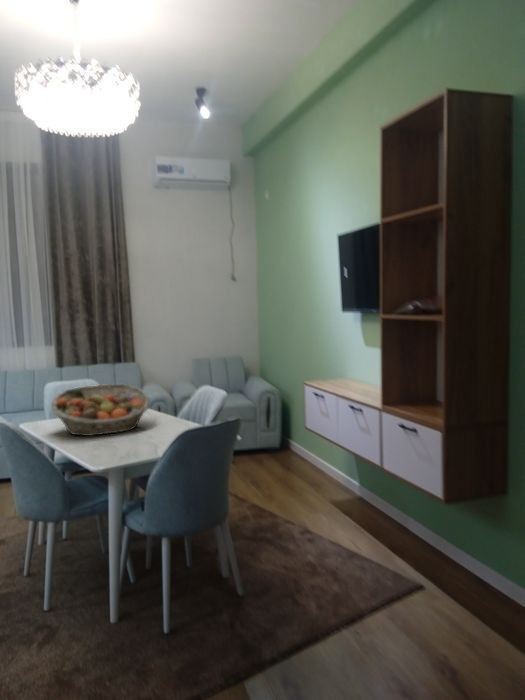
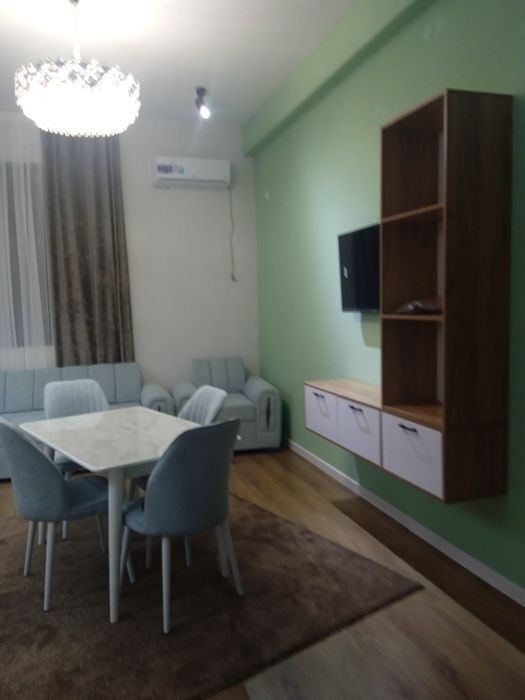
- fruit basket (102, 408)
